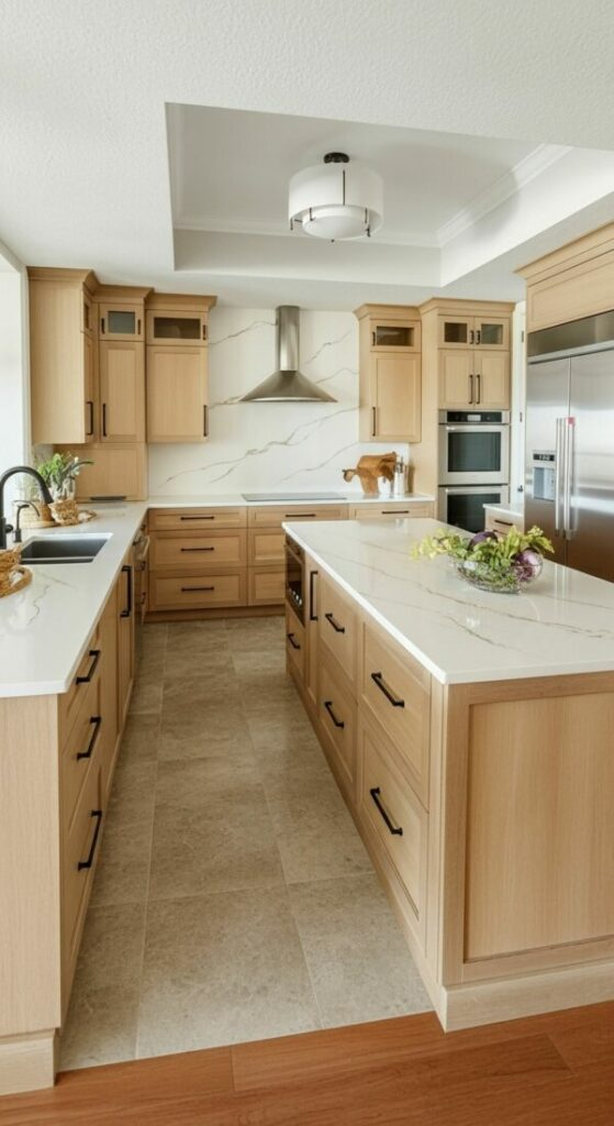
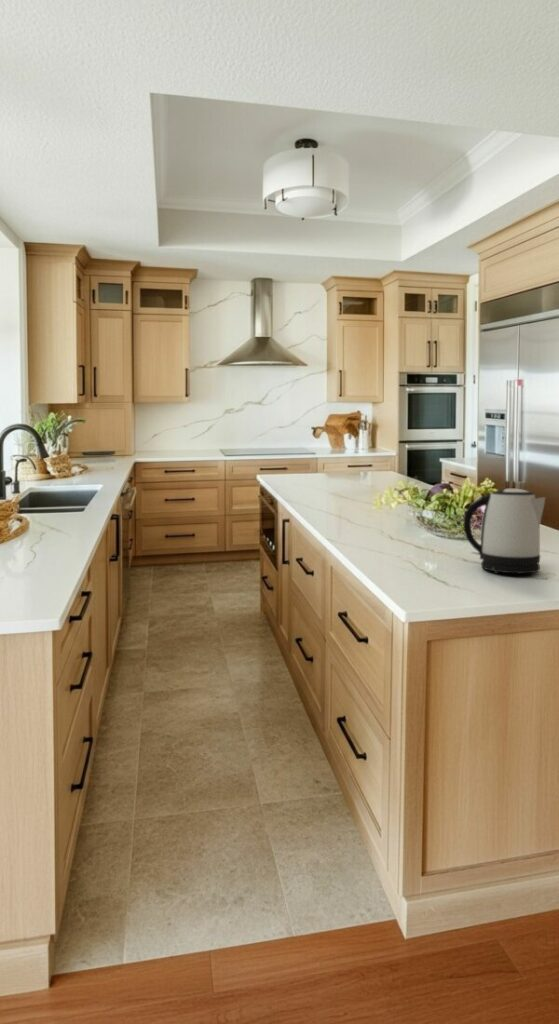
+ kettle (502, 528)
